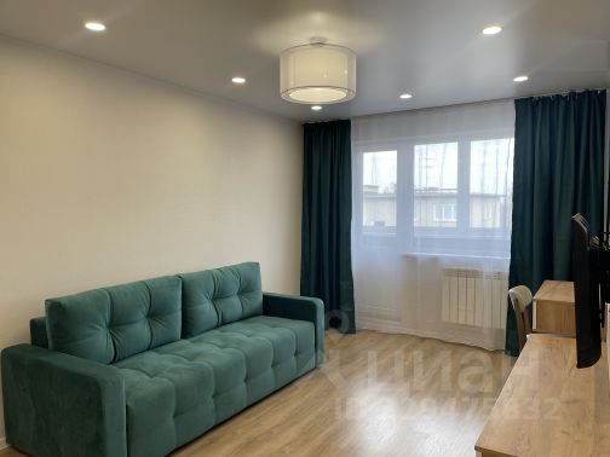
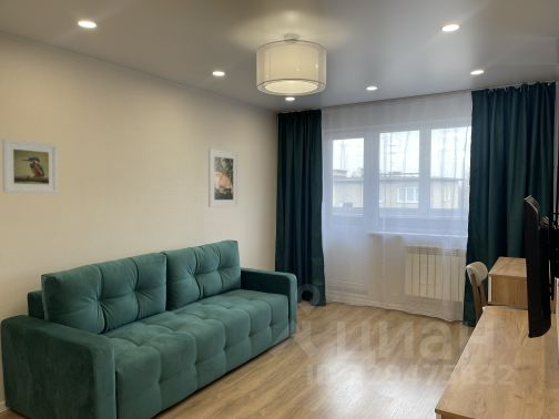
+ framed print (31, 167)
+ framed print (223, 178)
